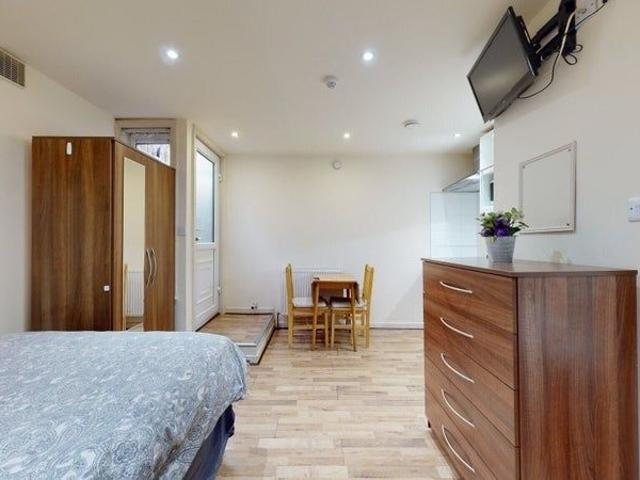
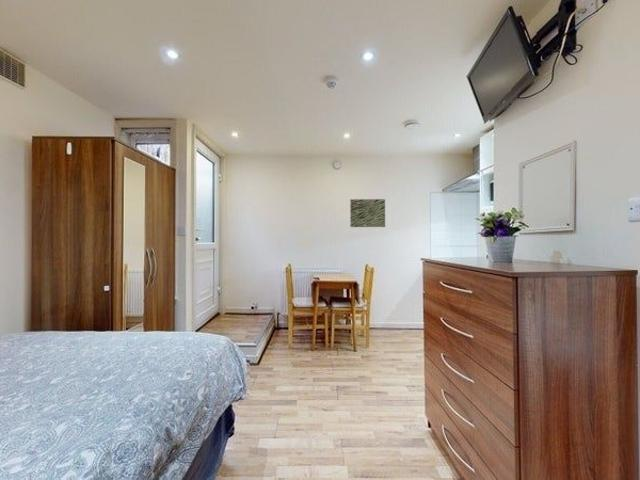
+ wall art (367, 213)
